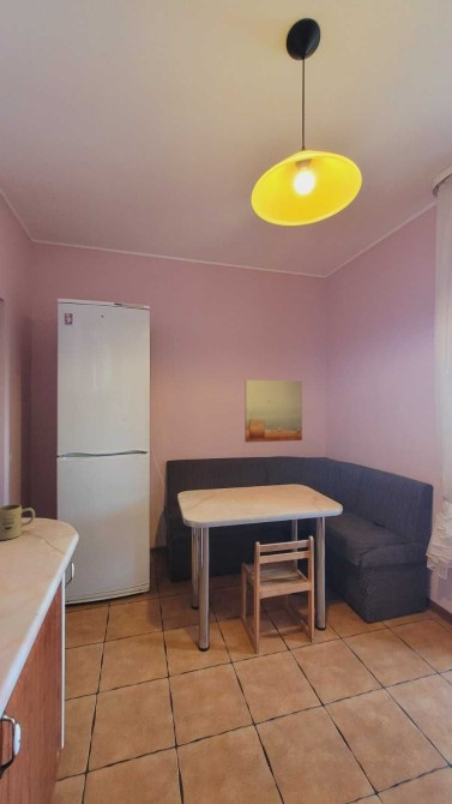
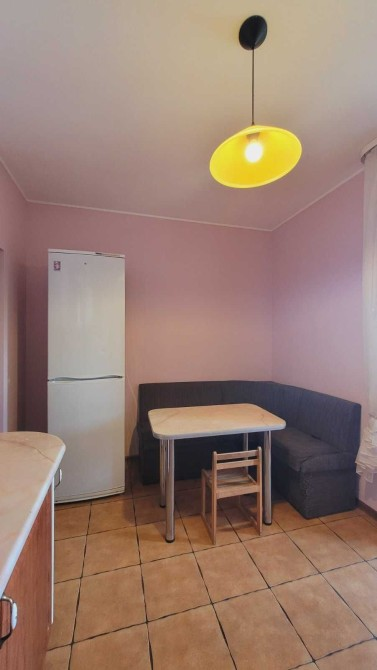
- wall art (273, 410)
- mug (16, 520)
